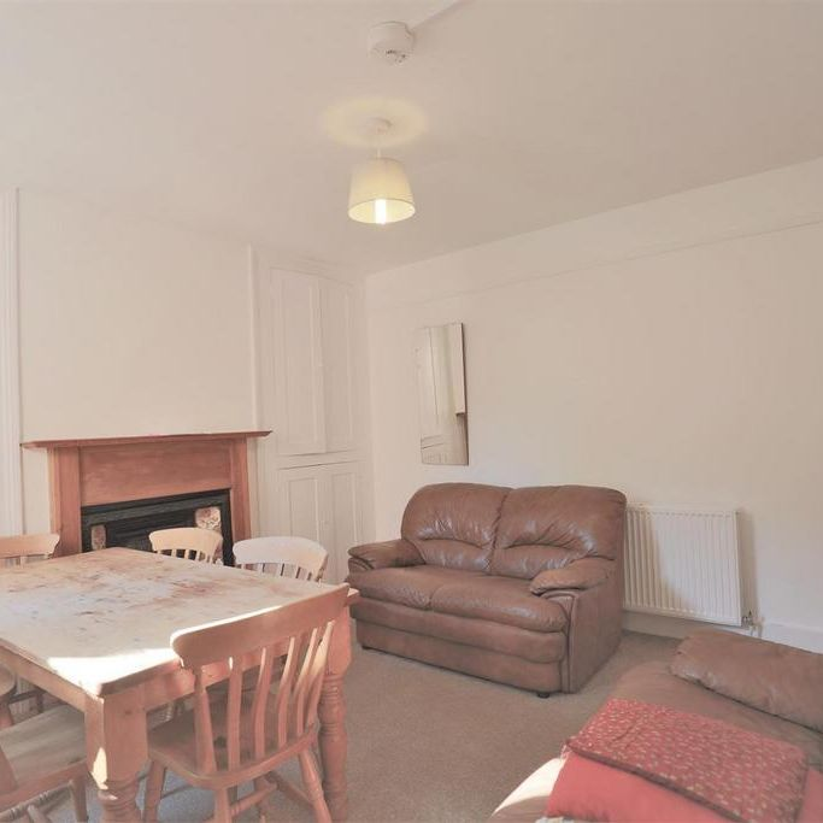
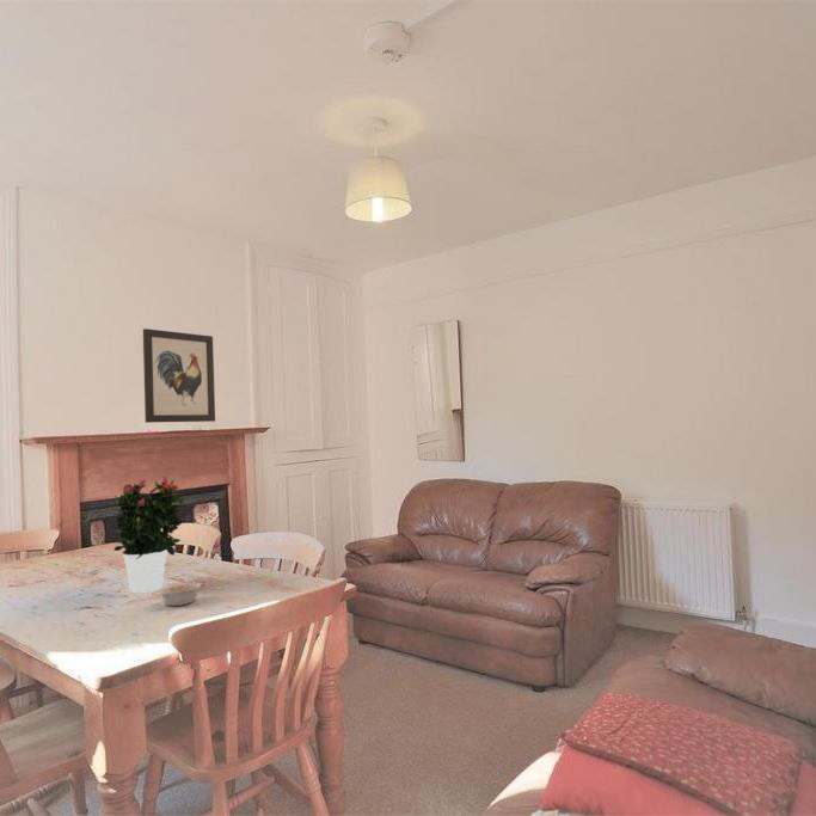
+ legume (182, 593)
+ wall art (180, 376)
+ potted flower (147, 533)
